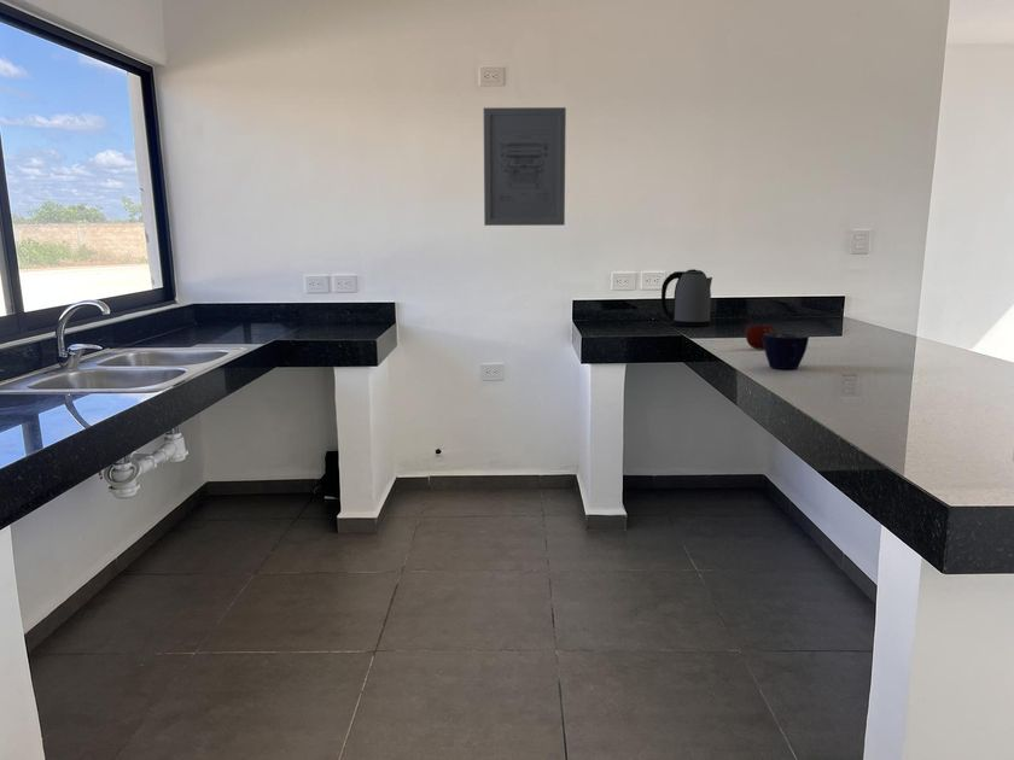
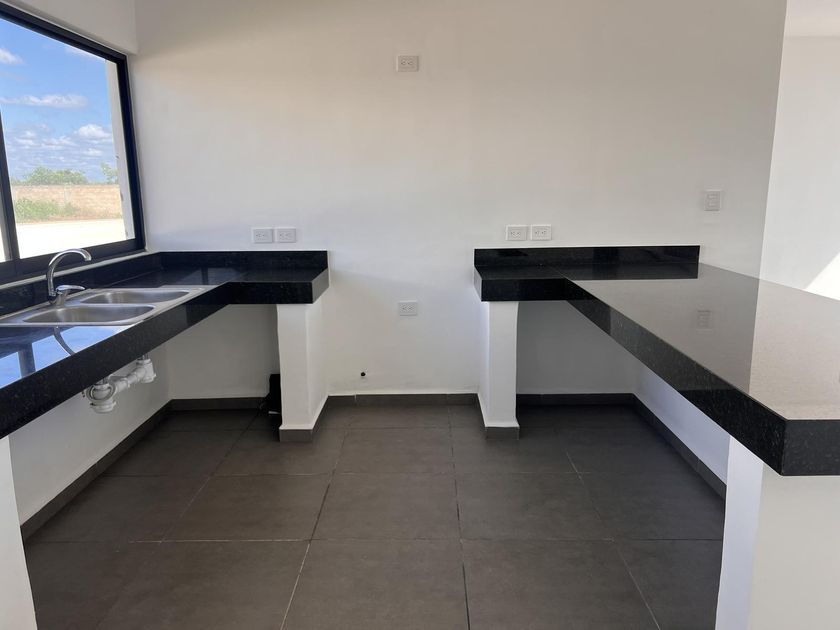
- wall art (524, 166)
- kettle (686, 297)
- fruit (760, 334)
- cup (787, 351)
